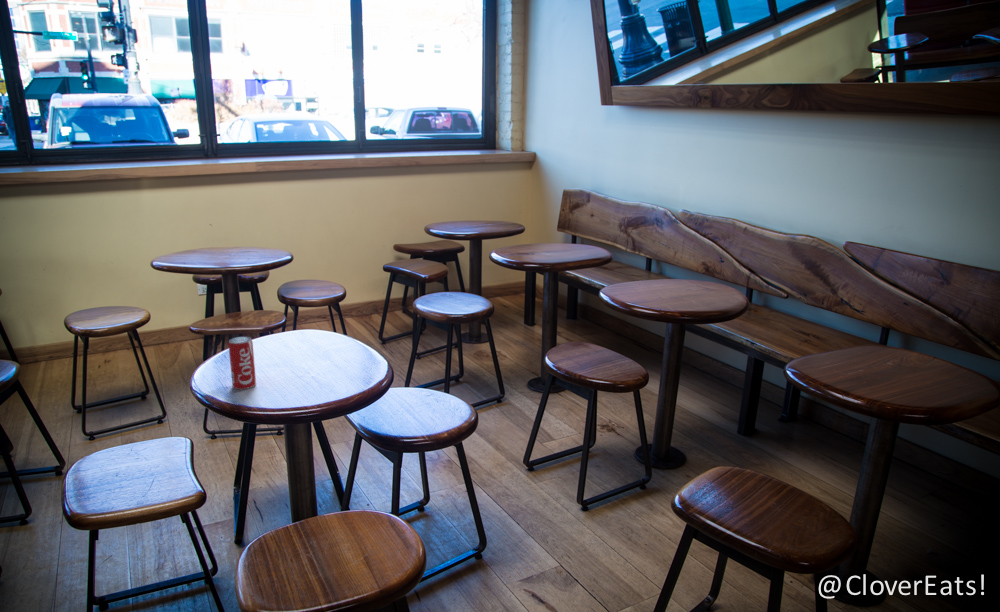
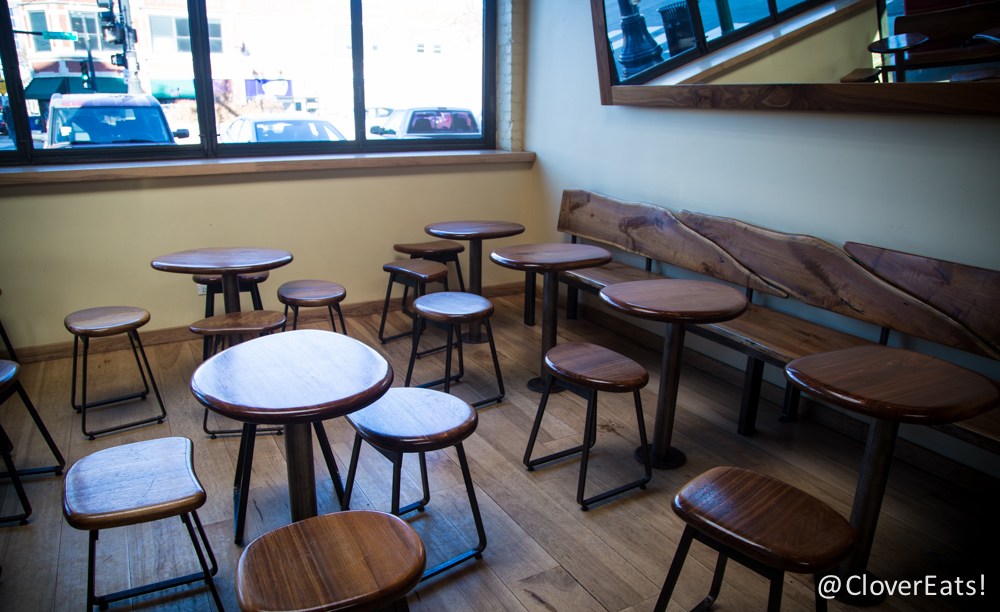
- beverage can (242, 362)
